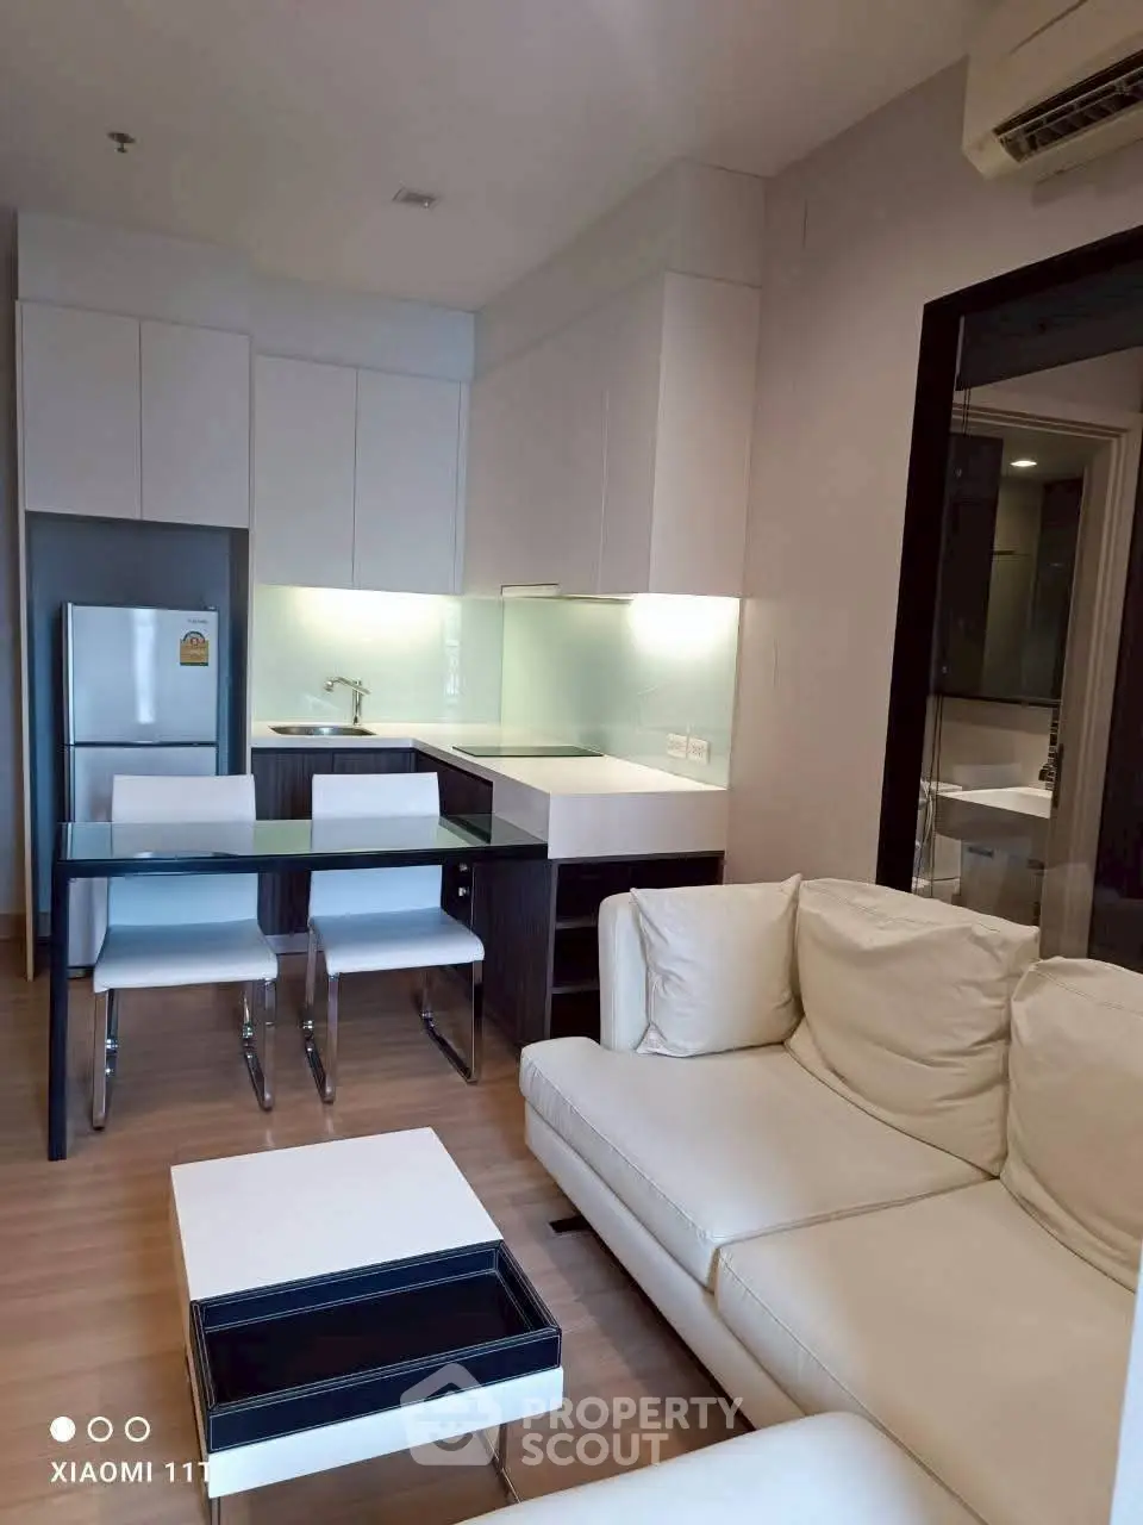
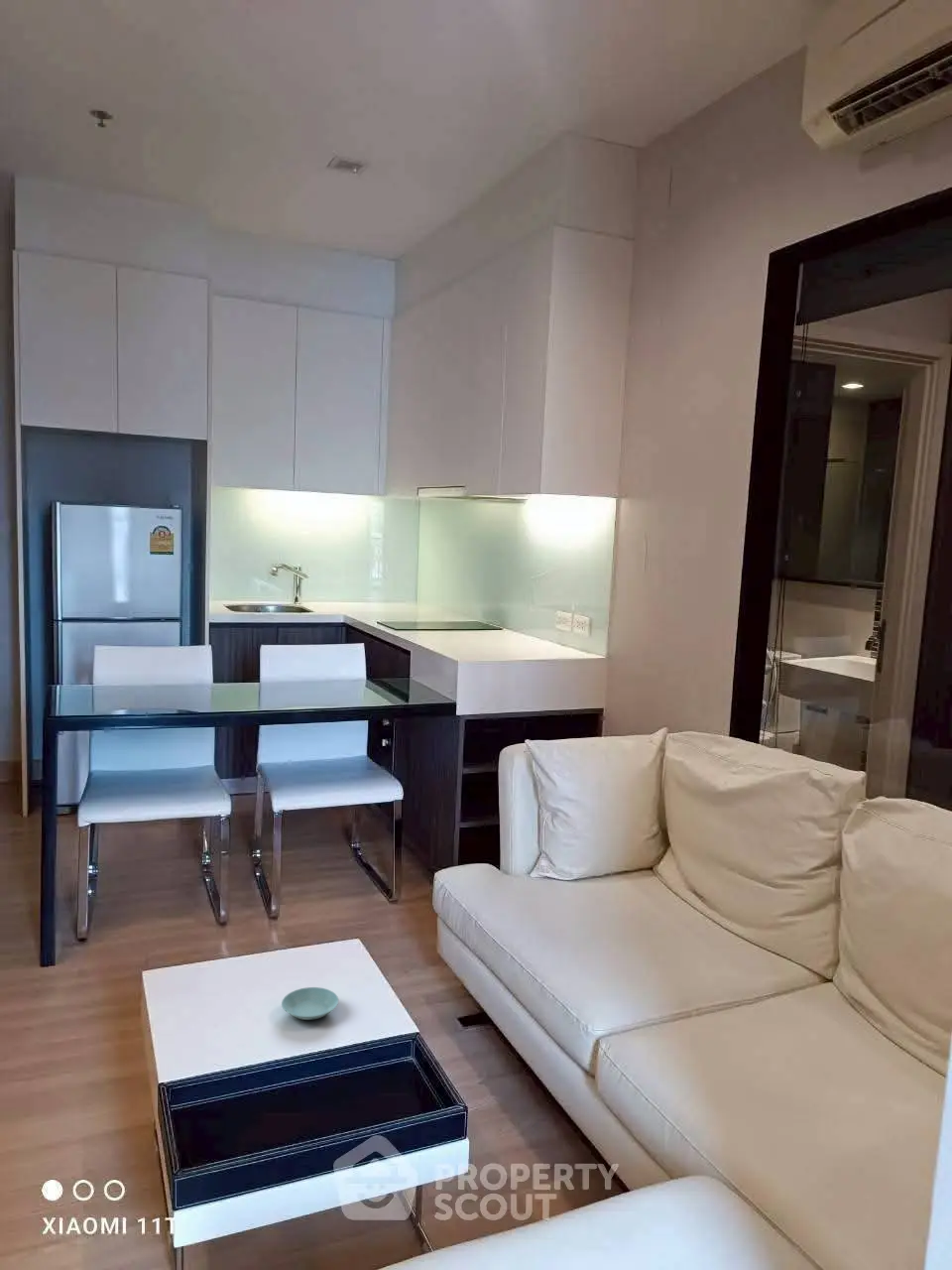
+ saucer (309, 1006)
